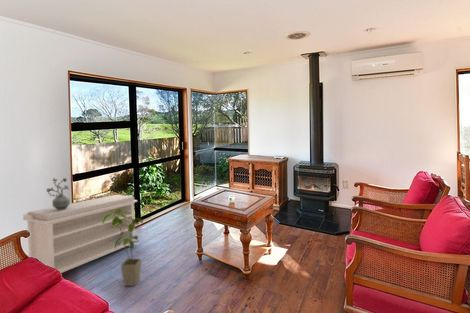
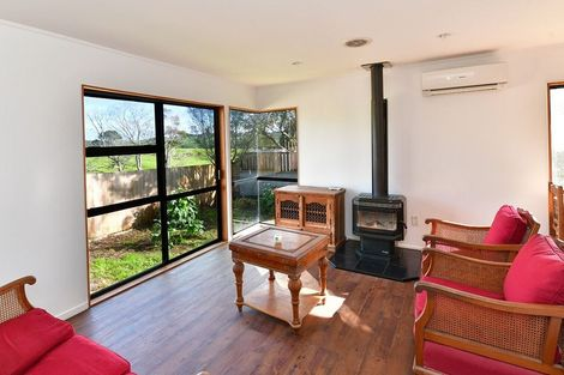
- potted plant (58, 193)
- bench (88, 231)
- house plant (125, 248)
